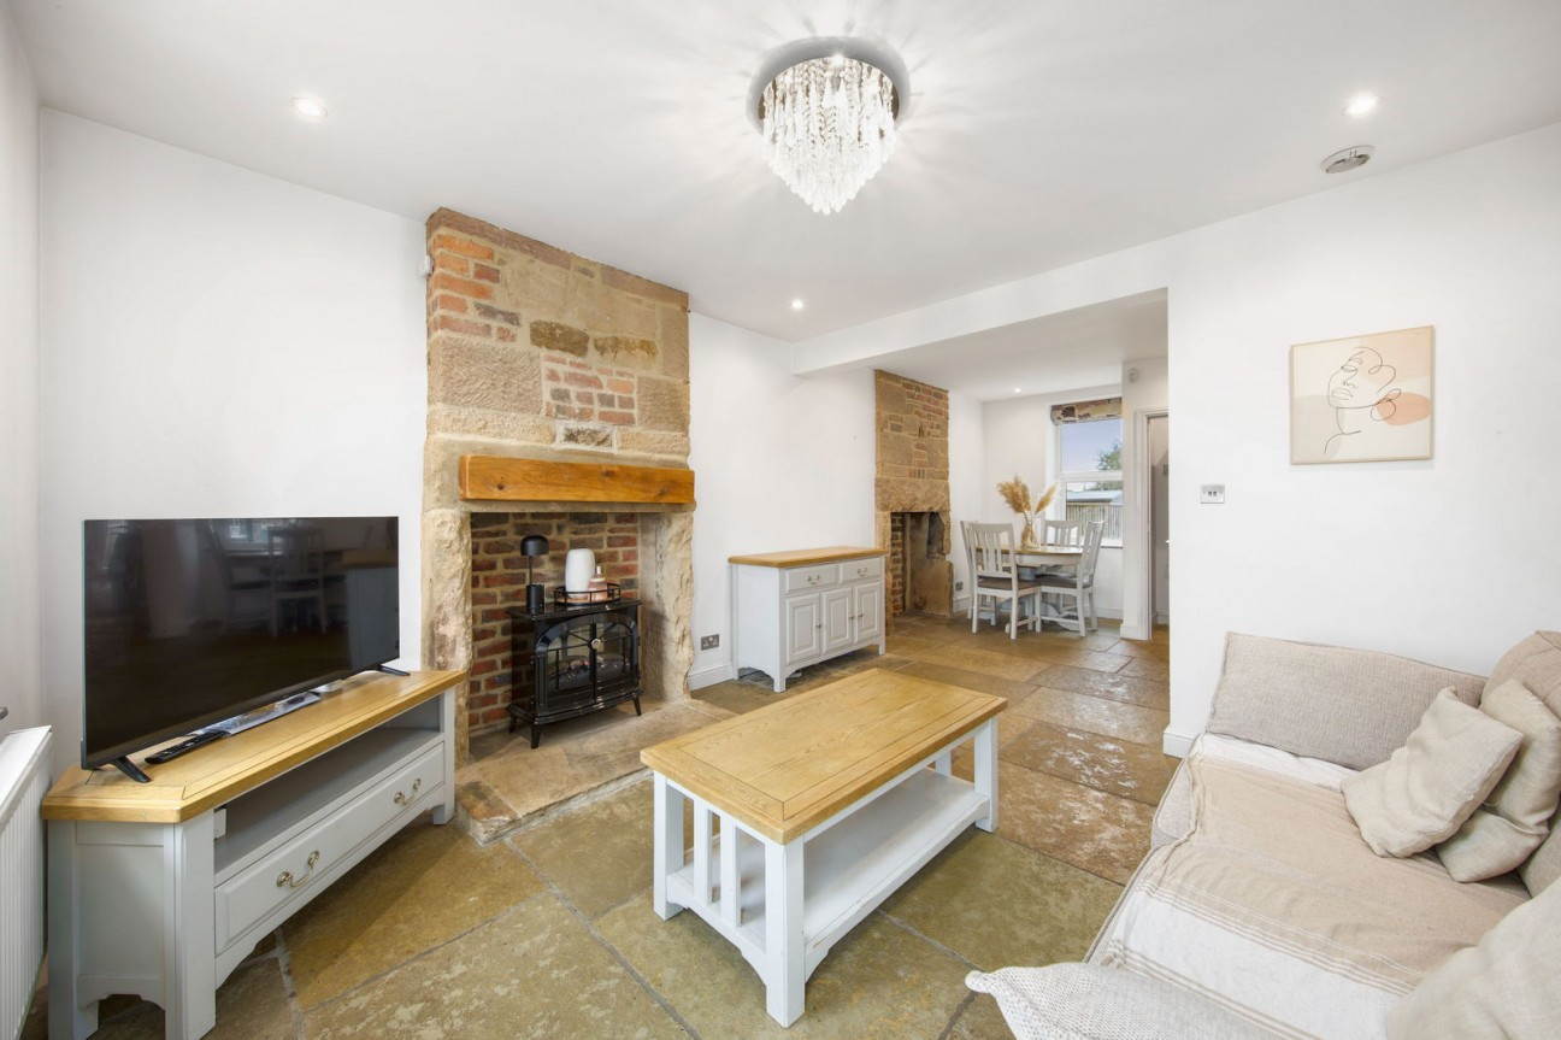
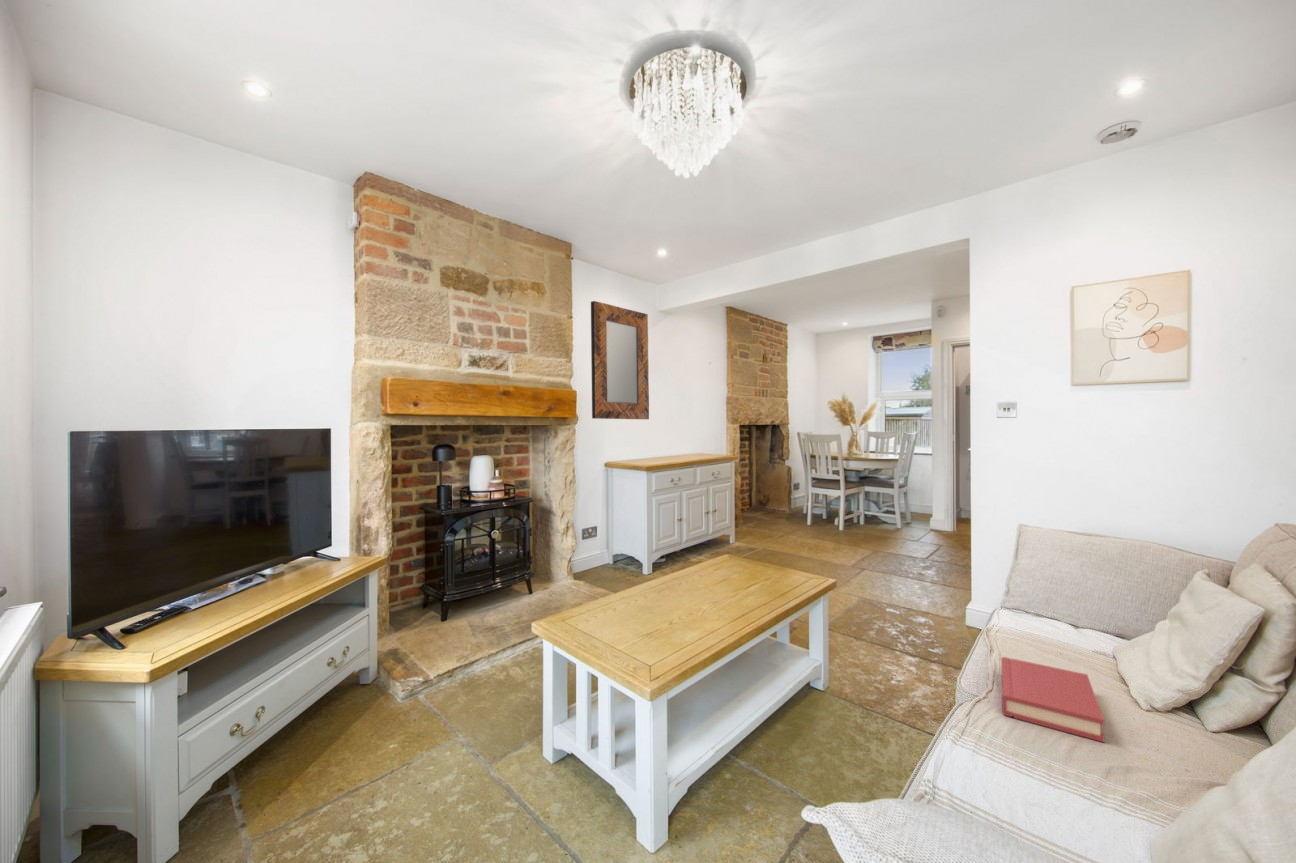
+ hardback book (1046, 693)
+ home mirror (621, 363)
